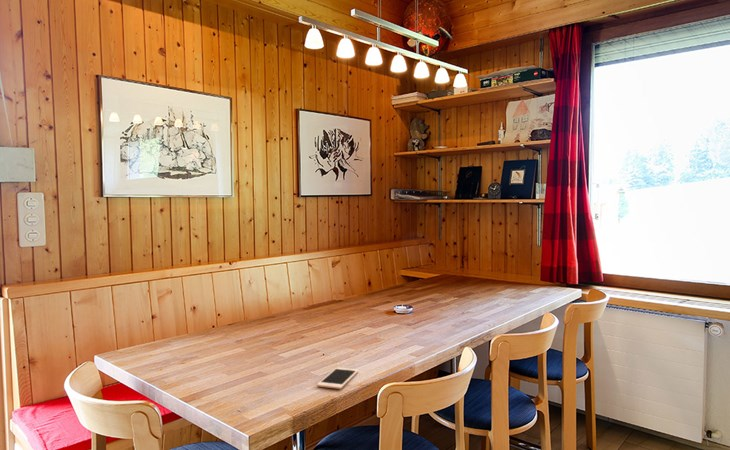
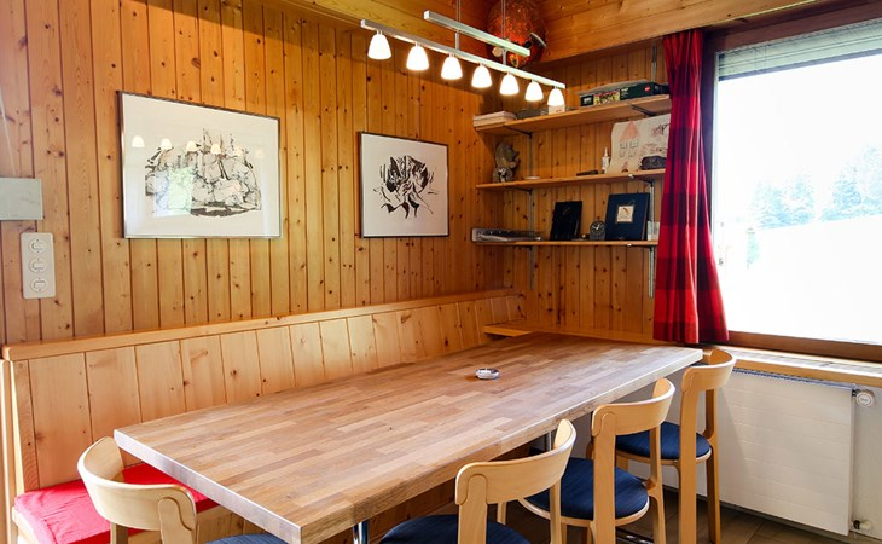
- cell phone (338, 377)
